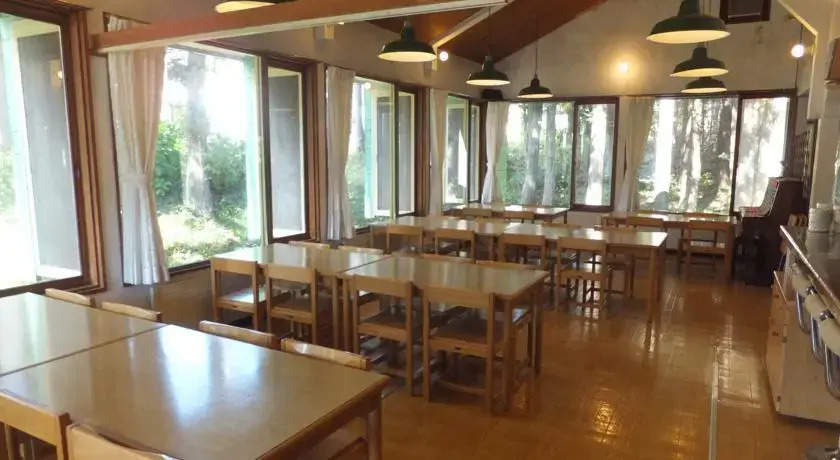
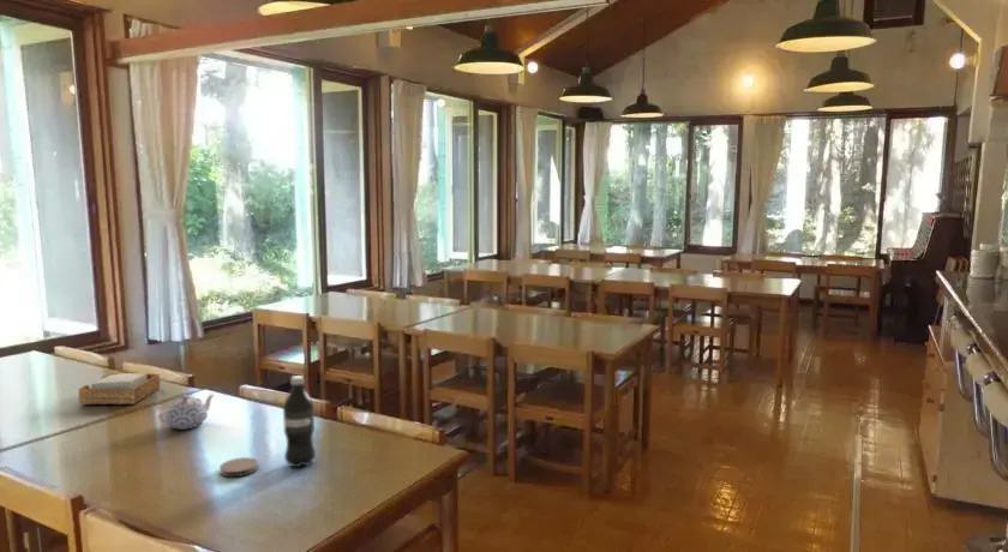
+ napkin holder (120, 385)
+ beverage bottle (299, 420)
+ coaster (239, 467)
+ teapot (187, 409)
